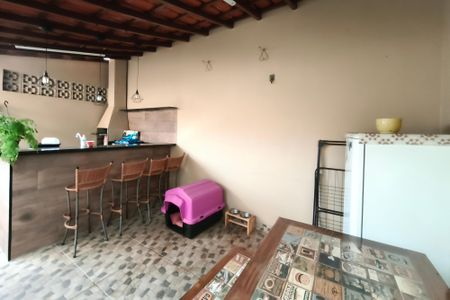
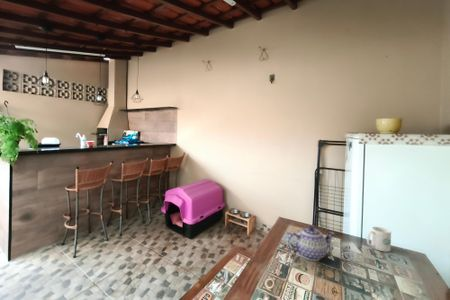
+ teapot (310, 240)
+ mug (377, 238)
